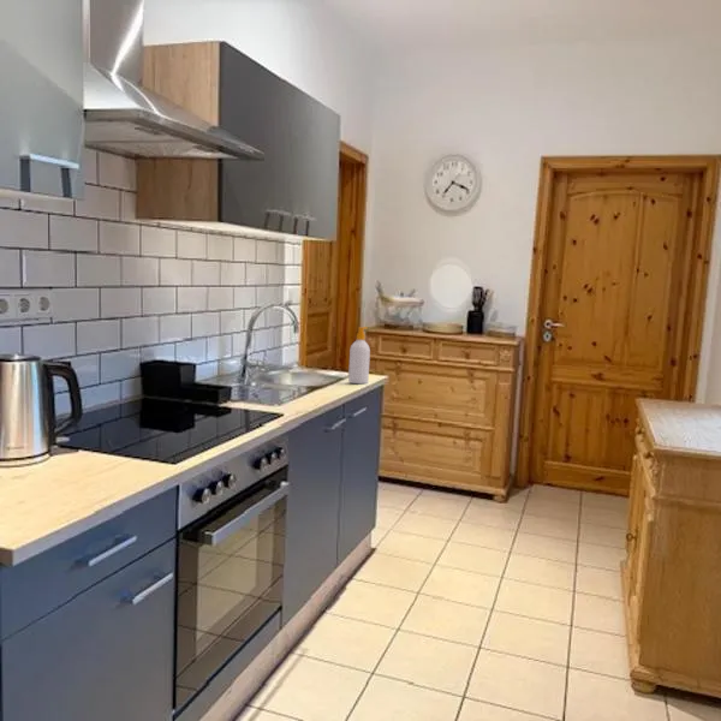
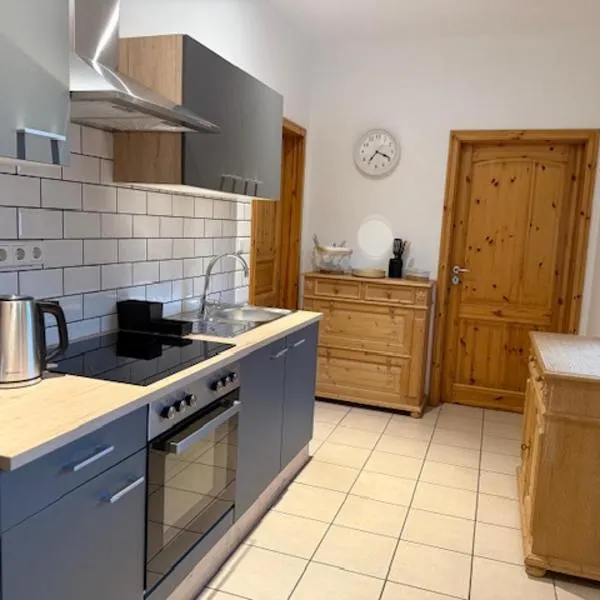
- soap bottle (359, 354)
